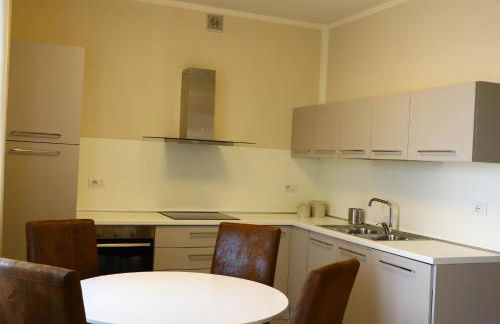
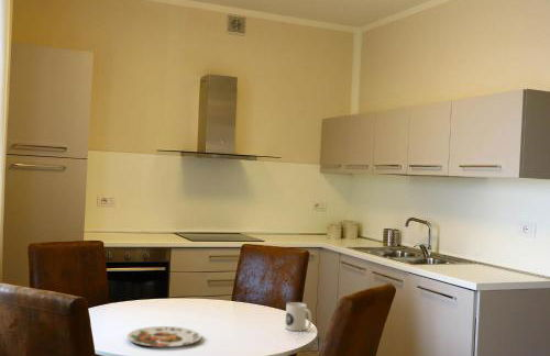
+ plate (164, 336)
+ mug (299, 316)
